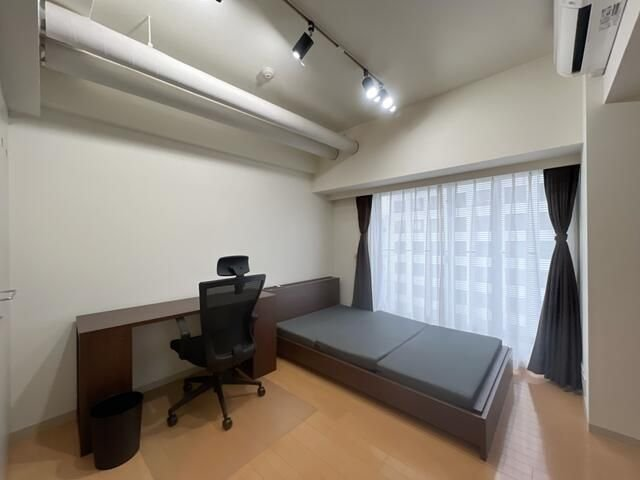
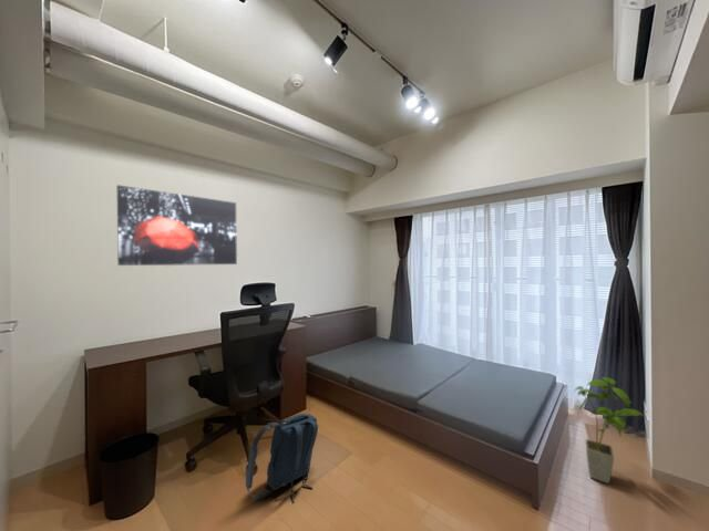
+ backpack (286, 454)
+ wall art (184, 230)
+ house plant (608, 428)
